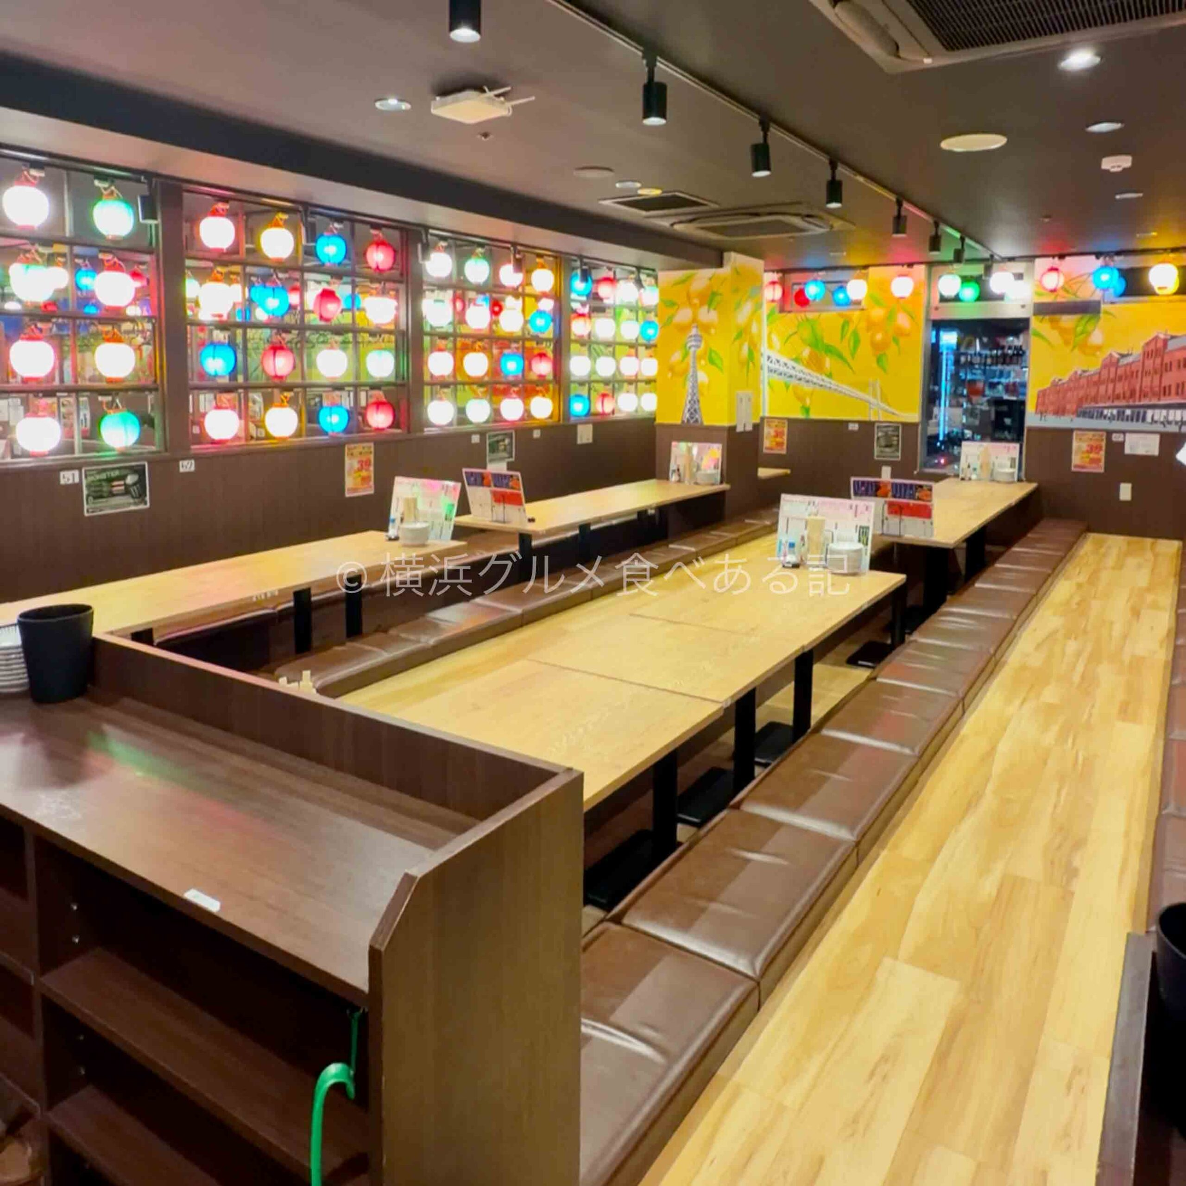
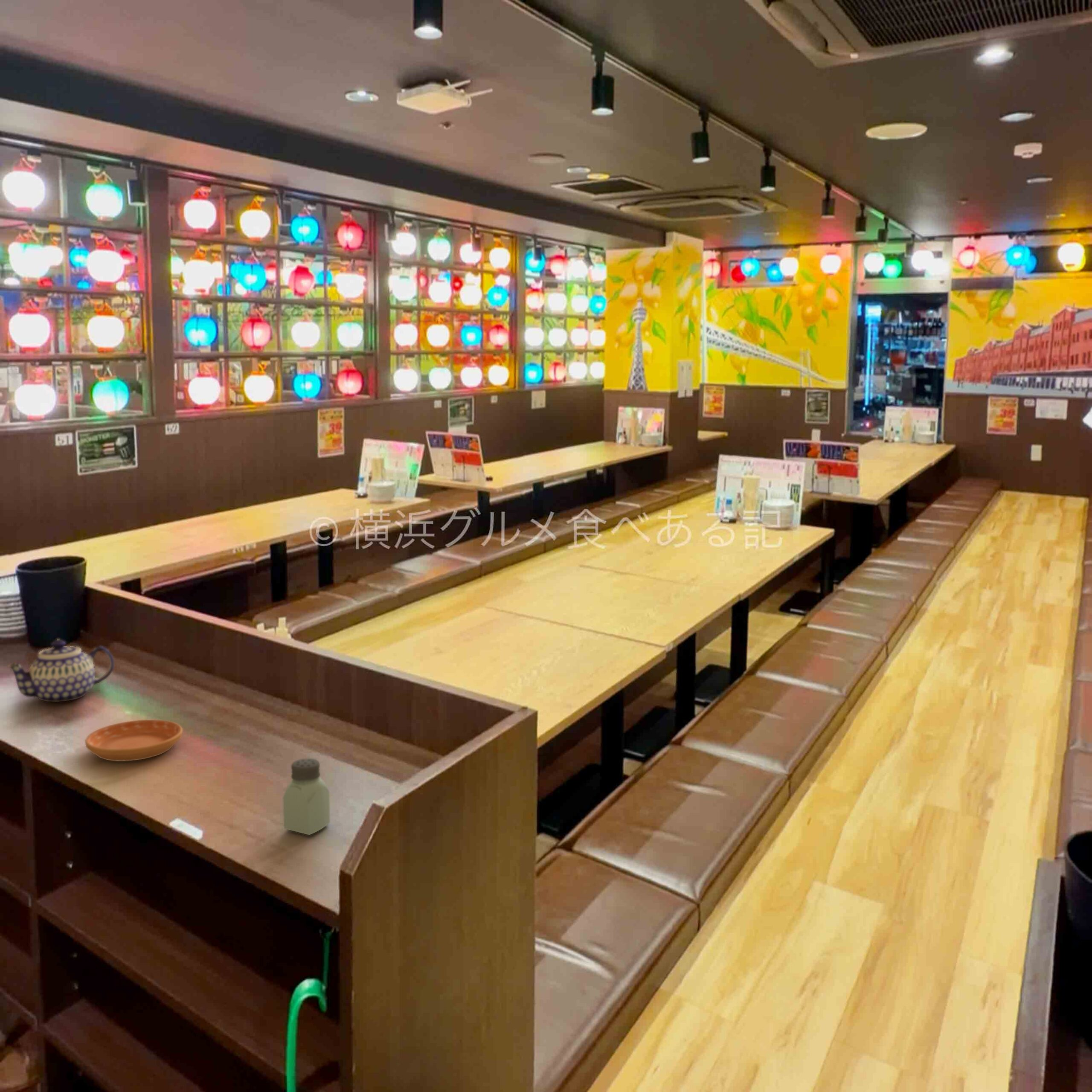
+ saltshaker (306, 795)
+ saucer (135, 741)
+ teapot (63, 667)
